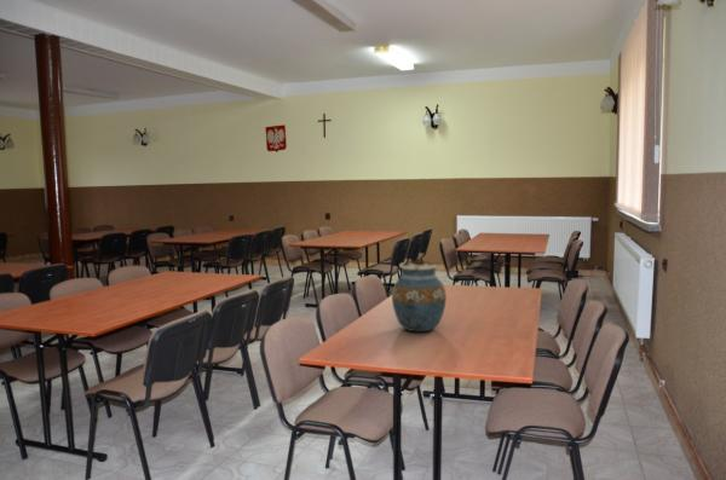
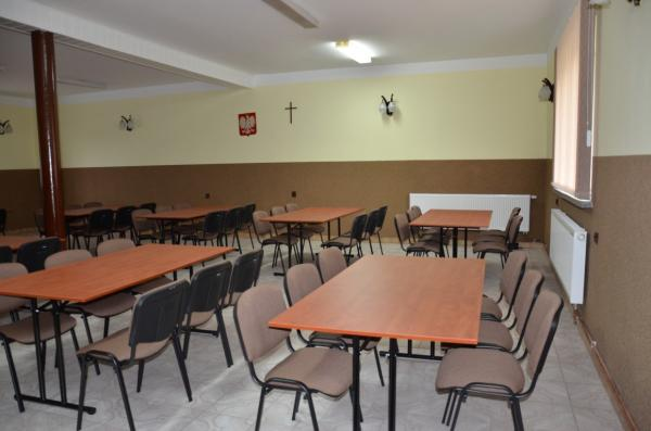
- vase (419, 296)
